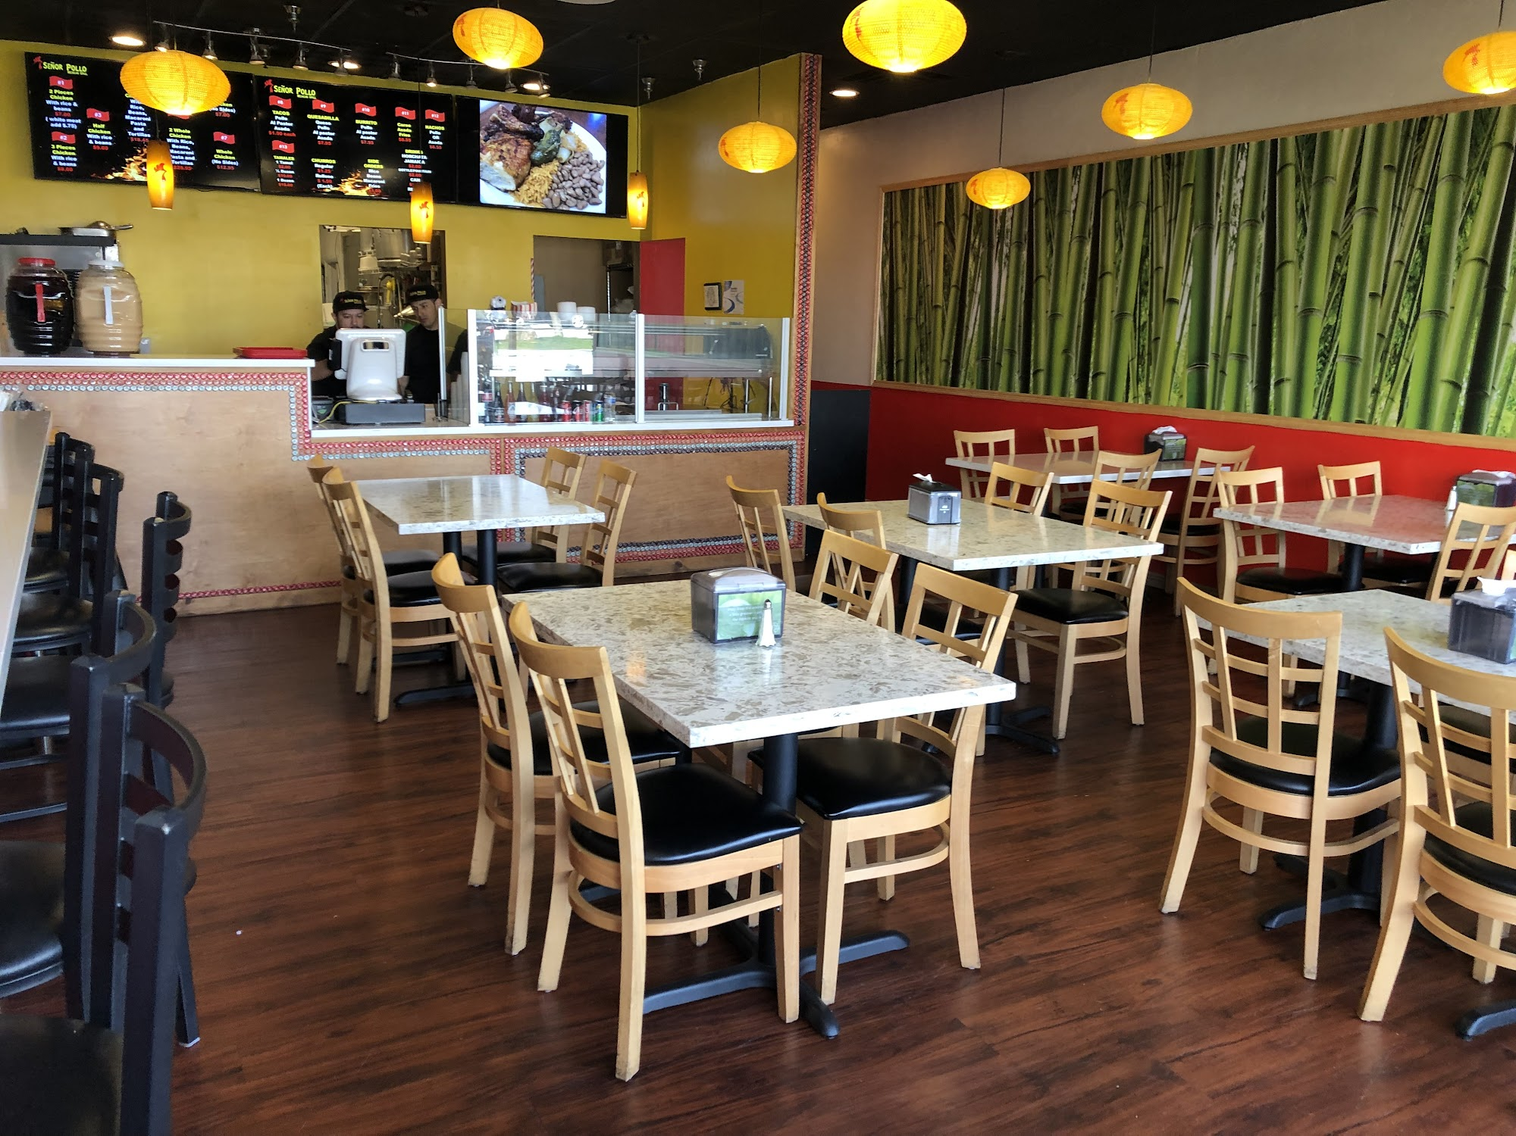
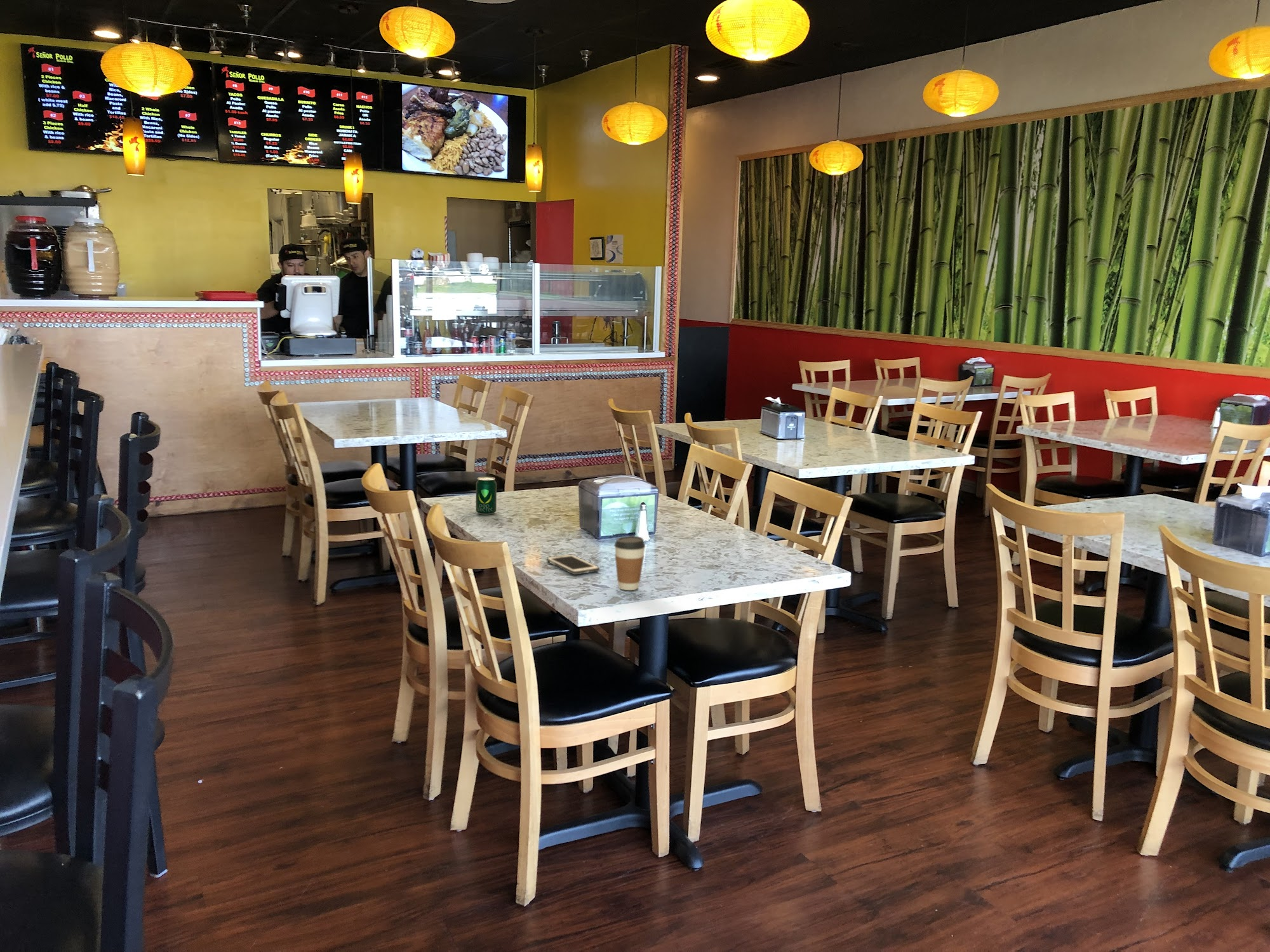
+ coffee cup (629, 563)
+ cell phone (572, 564)
+ beverage can (486, 495)
